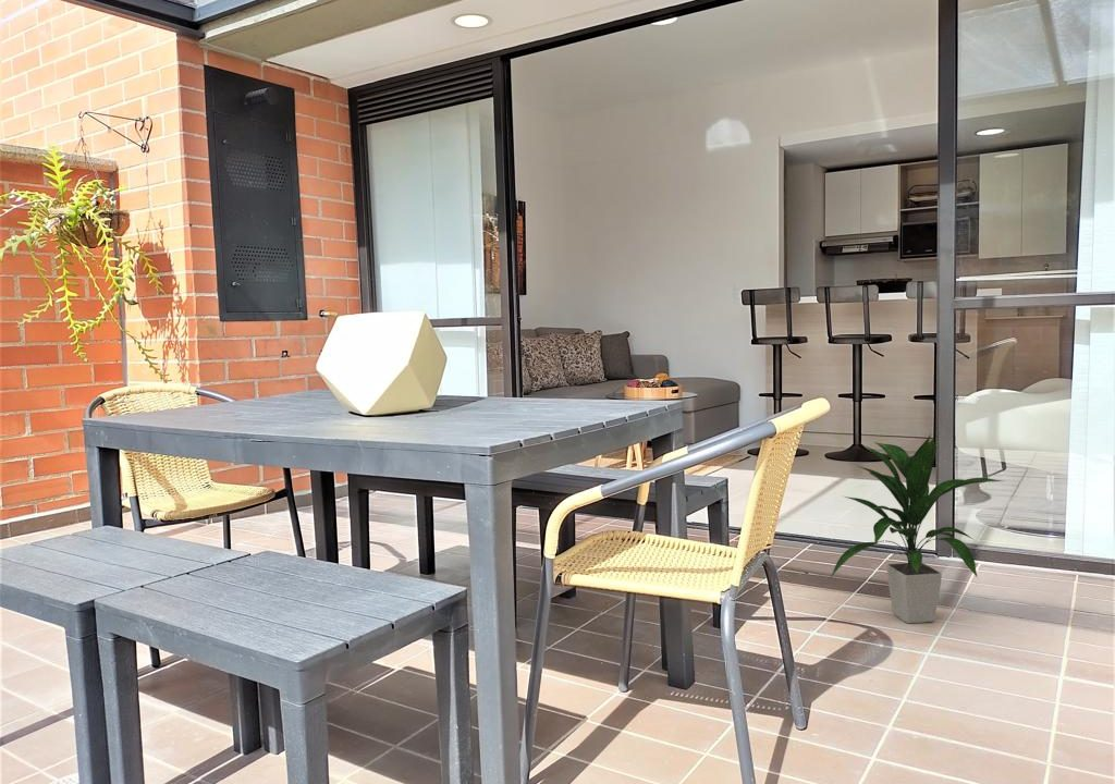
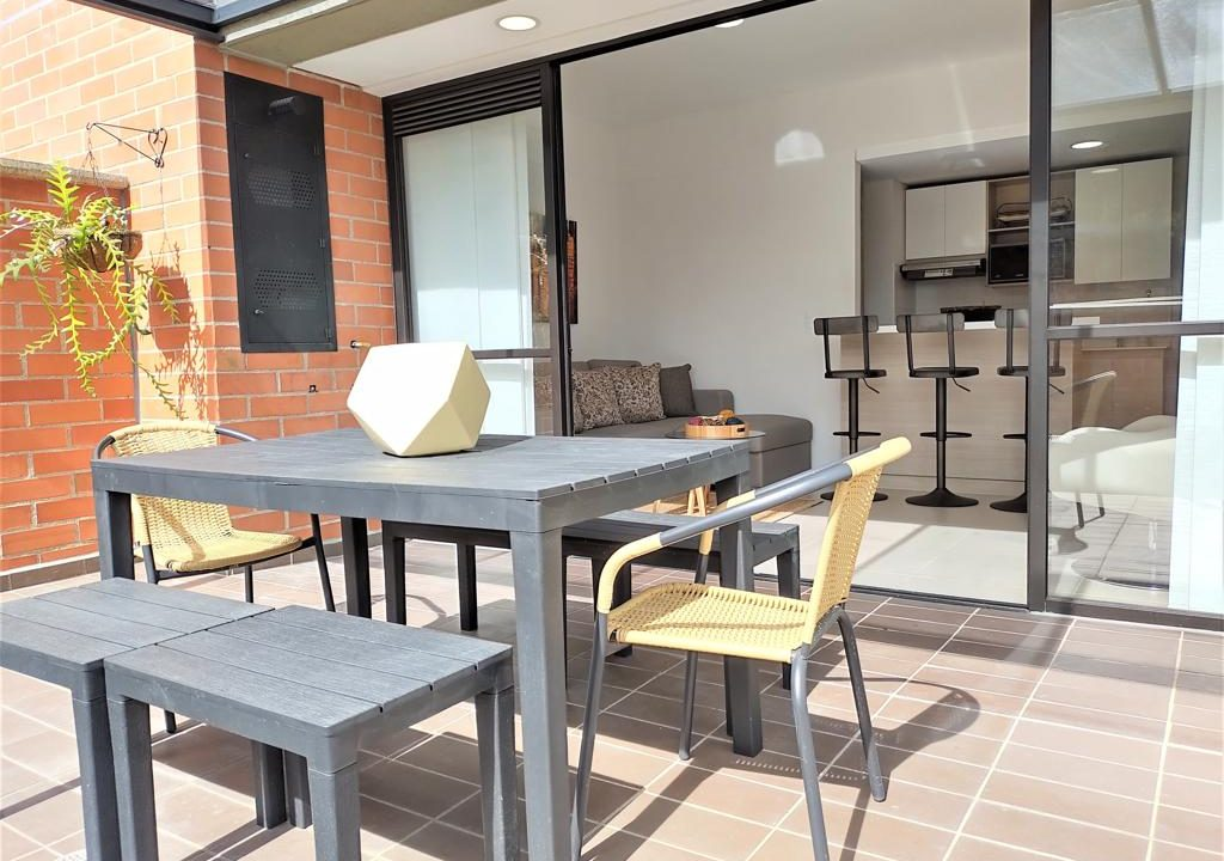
- indoor plant (906, 524)
